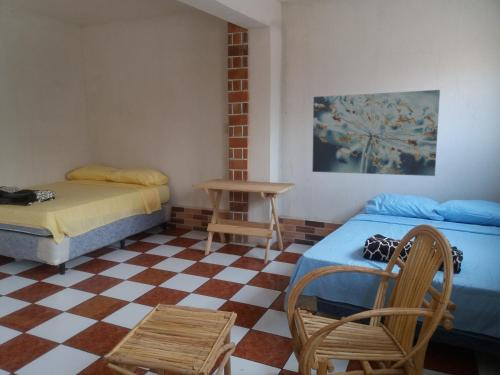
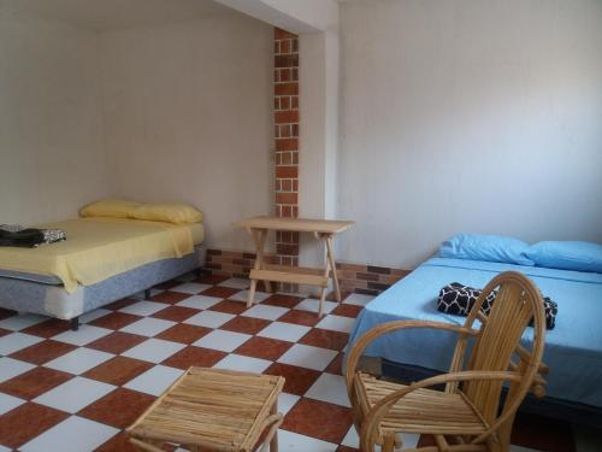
- wall art (371, 134)
